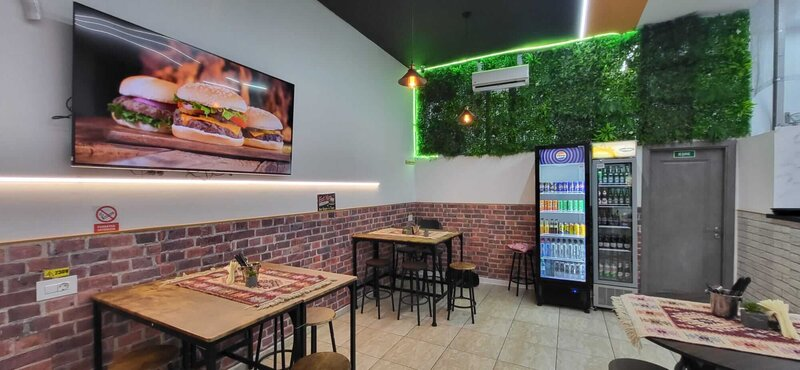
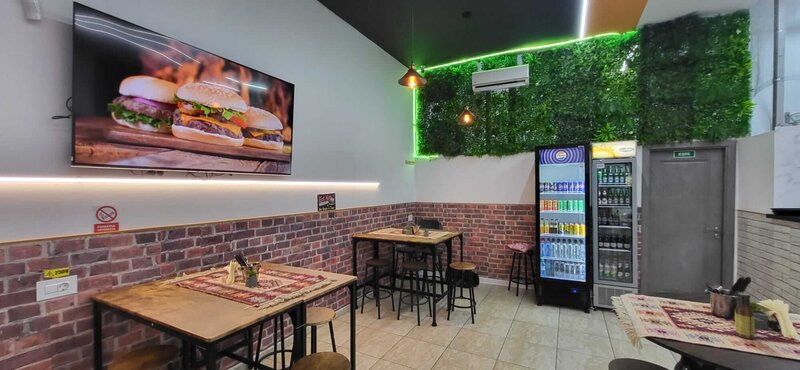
+ sauce bottle (744, 315)
